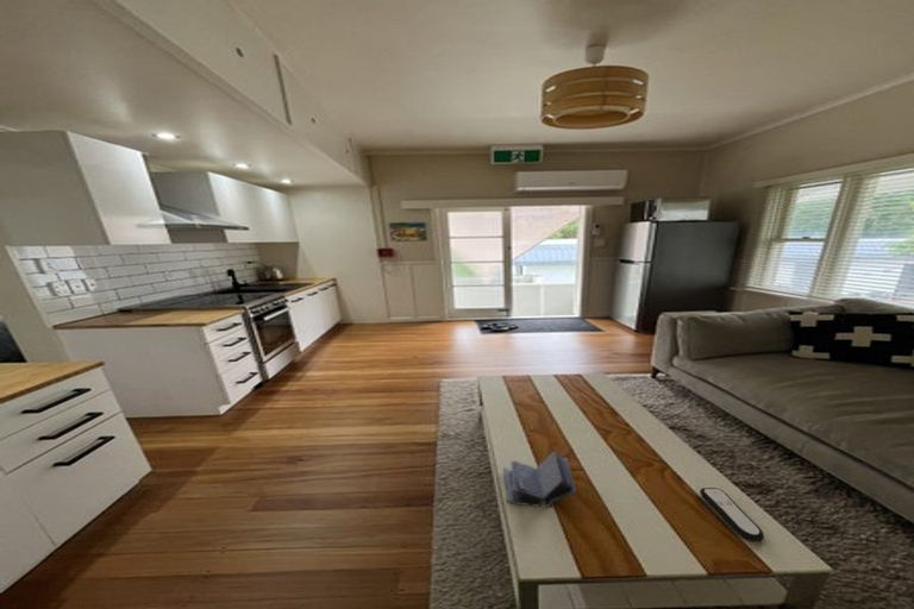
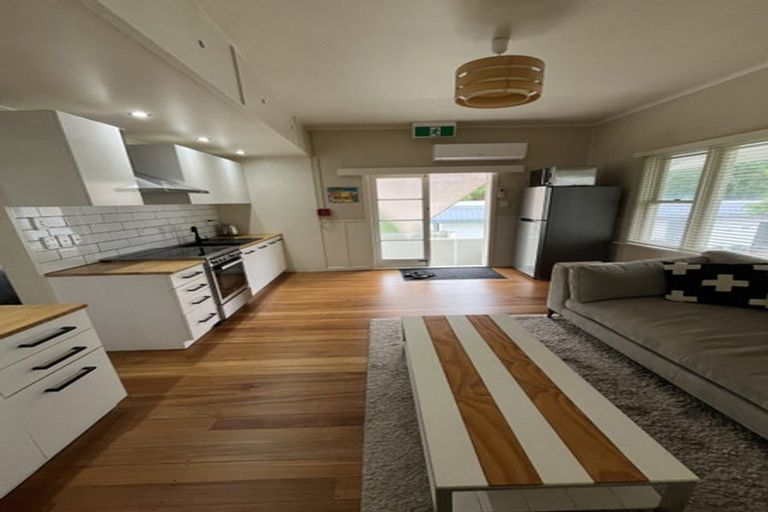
- book (537, 476)
- remote control (730, 511)
